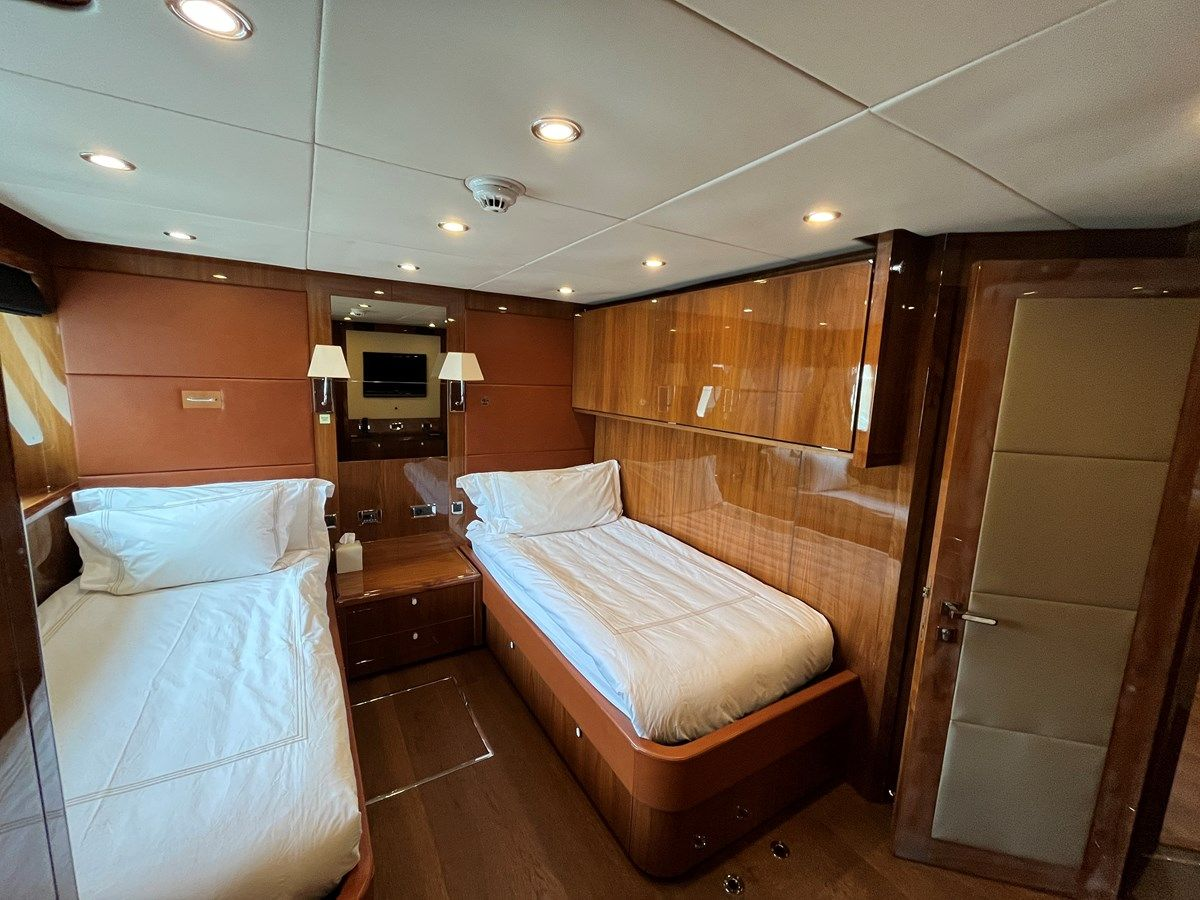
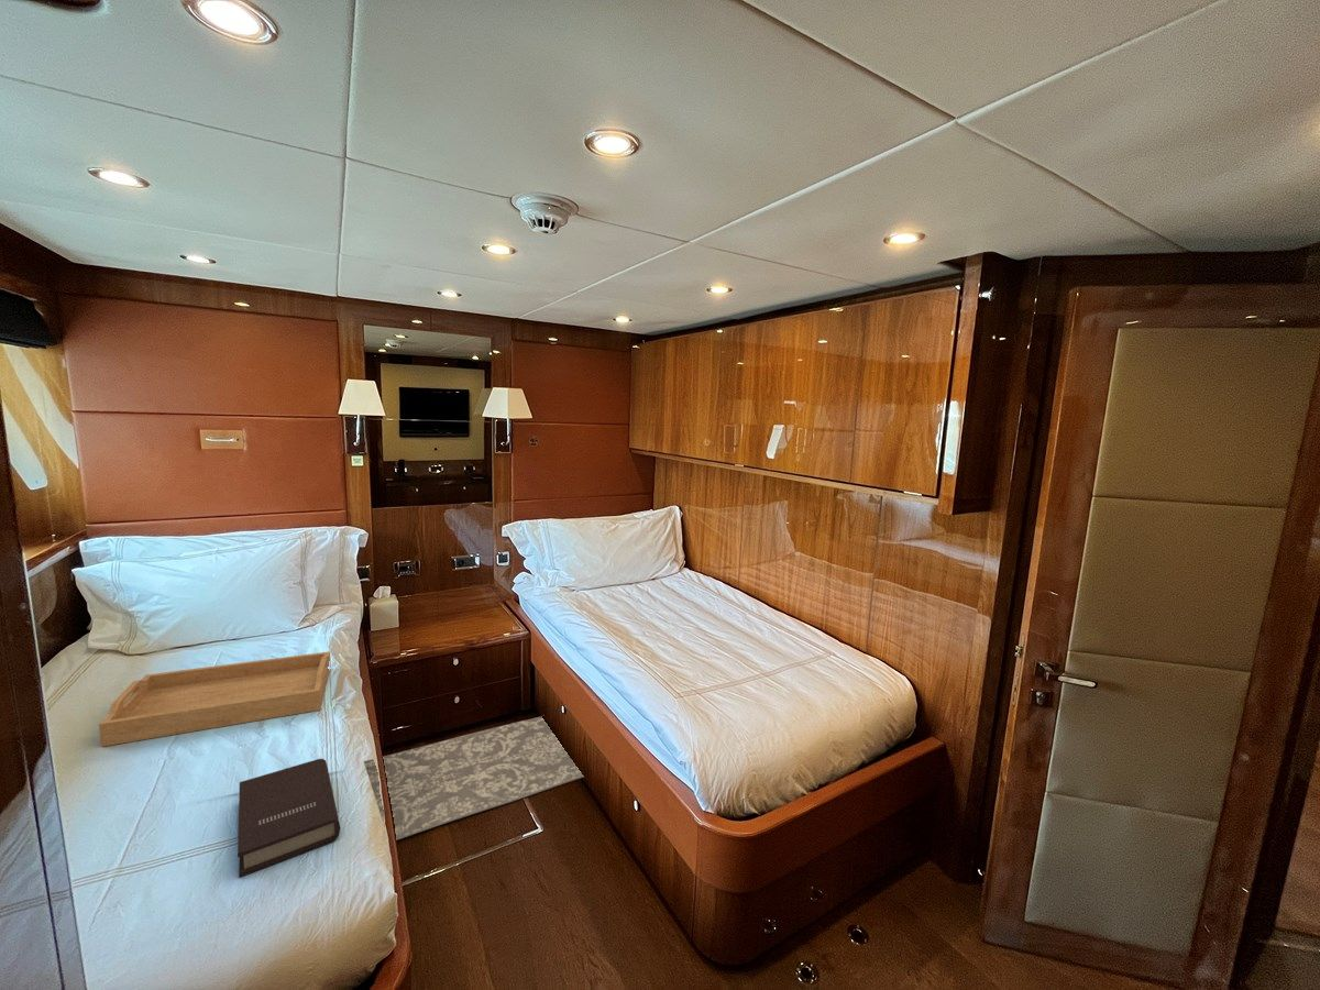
+ serving tray (231, 689)
+ rug (491, 763)
+ book (288, 809)
